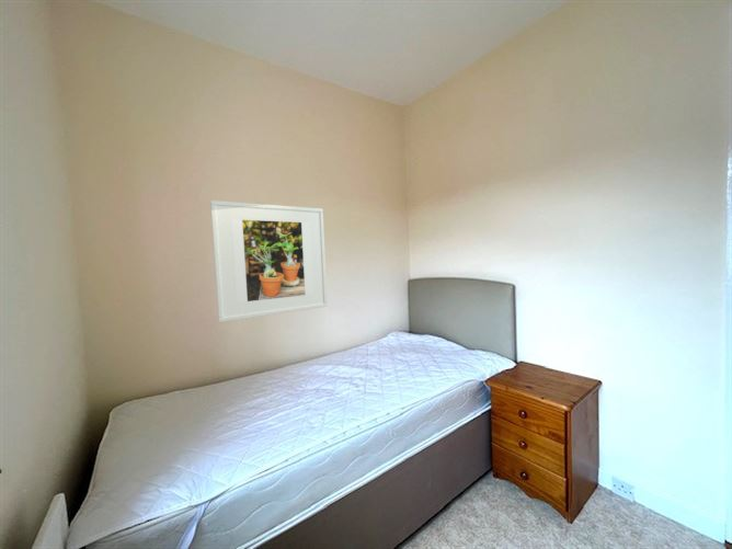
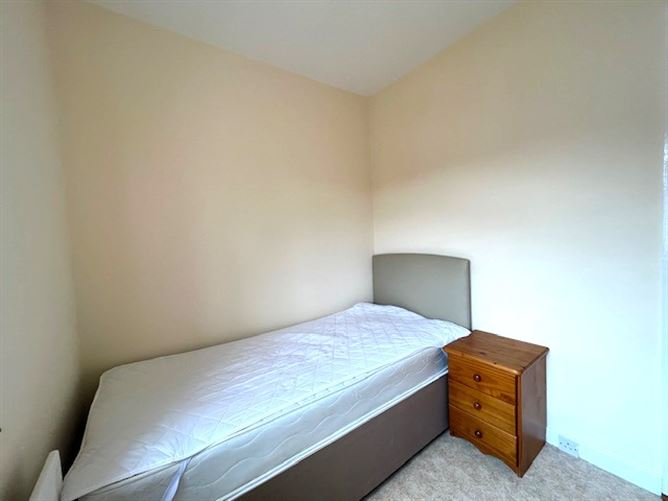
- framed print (275, 260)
